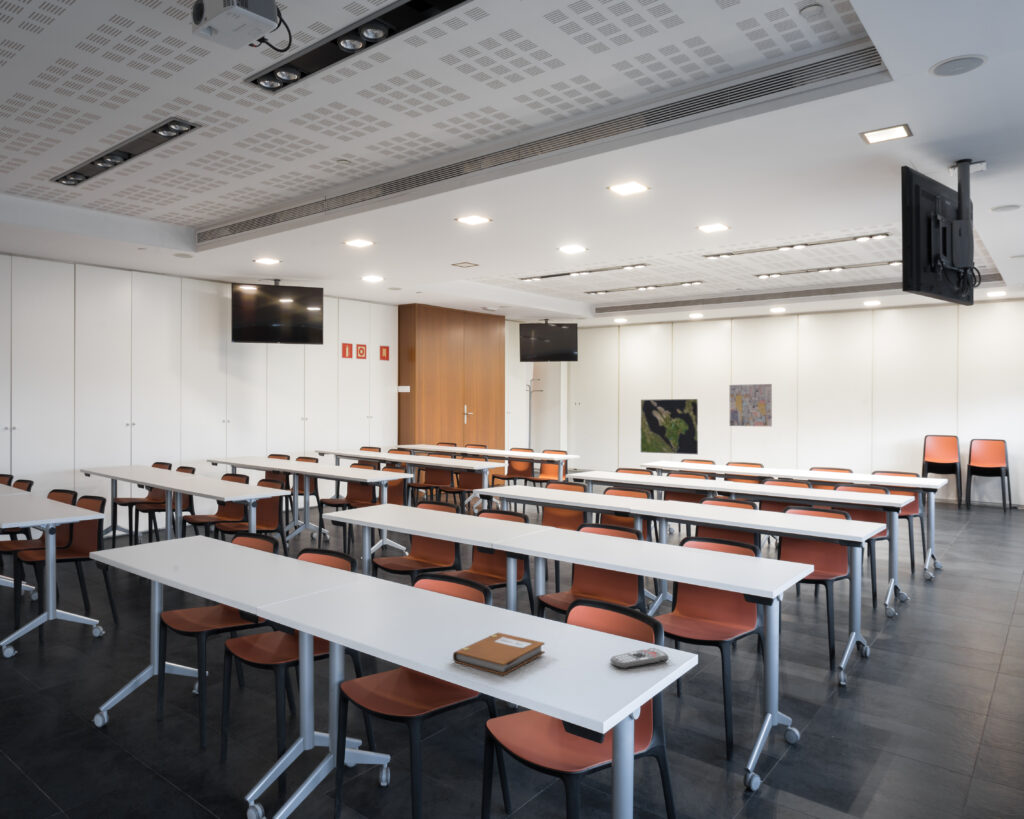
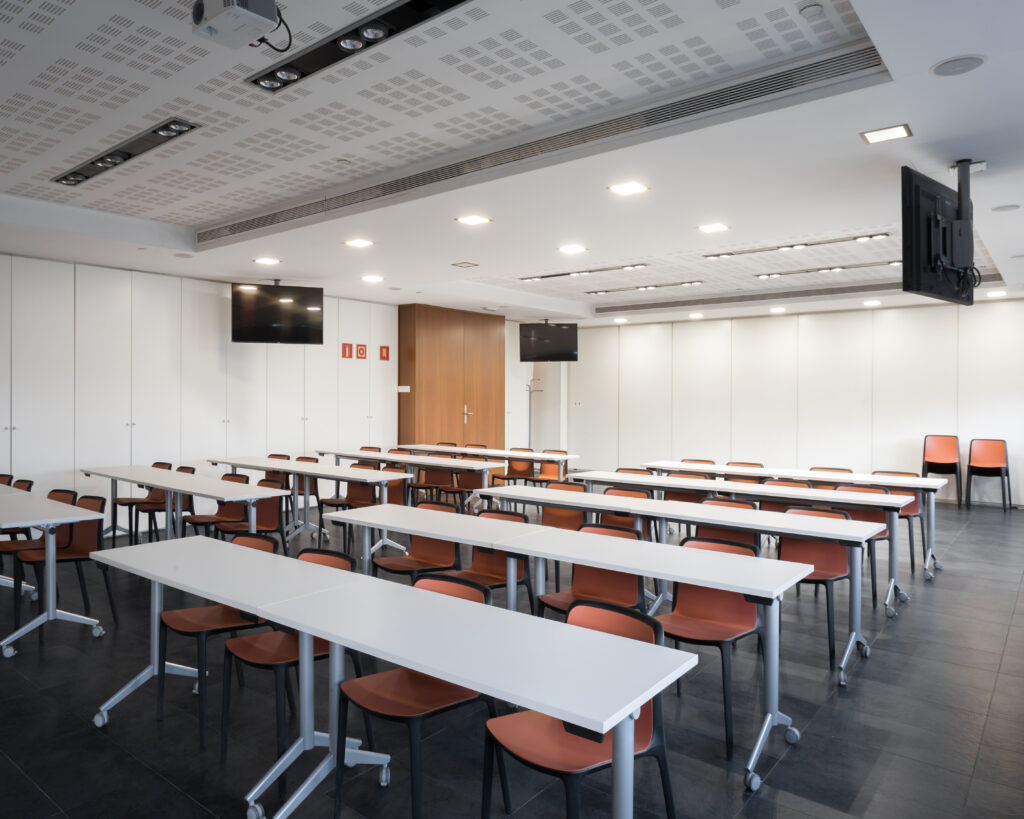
- world map (668, 426)
- remote control (638, 658)
- notebook (500, 651)
- wall art (750, 405)
